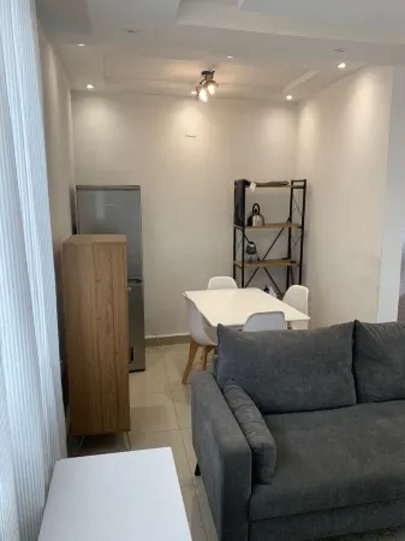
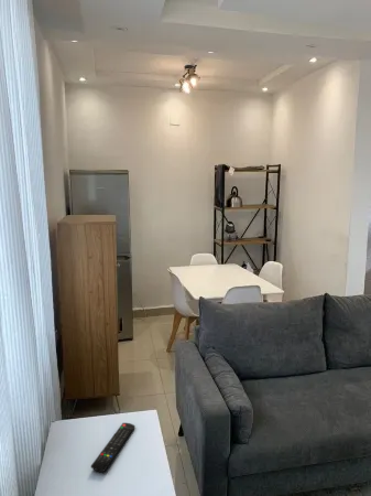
+ remote control (114, 444)
